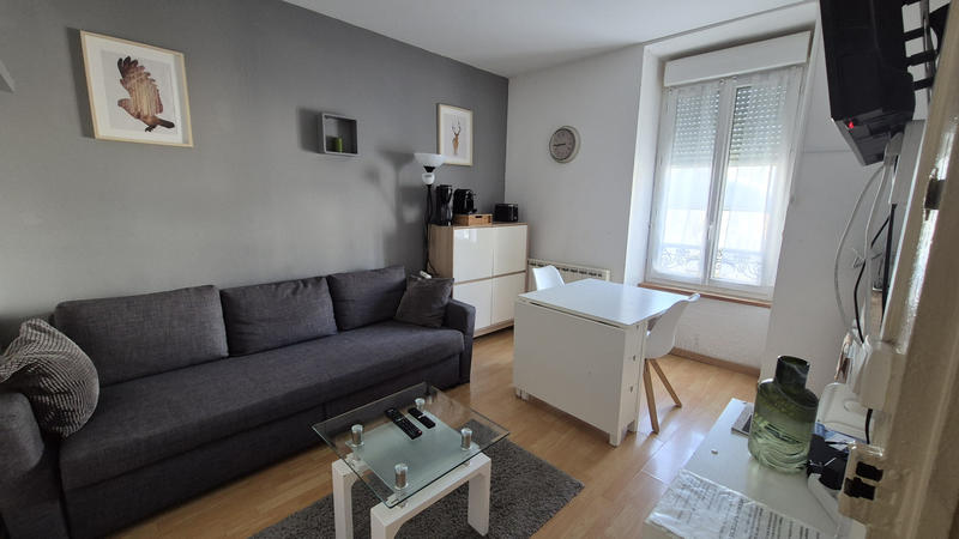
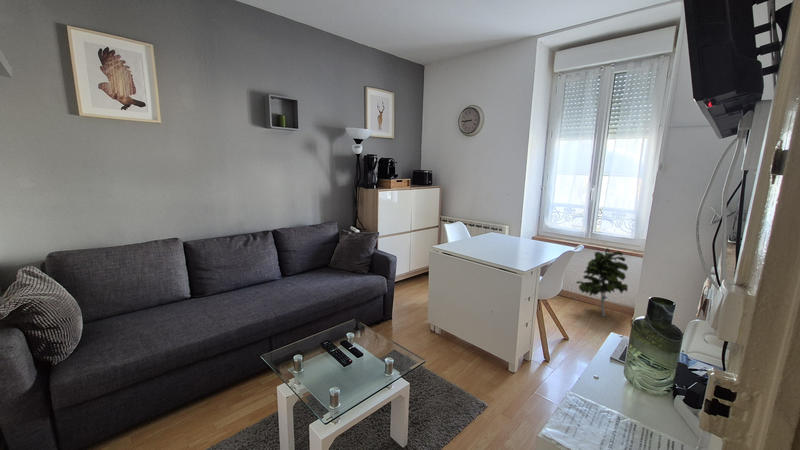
+ indoor plant (602, 283)
